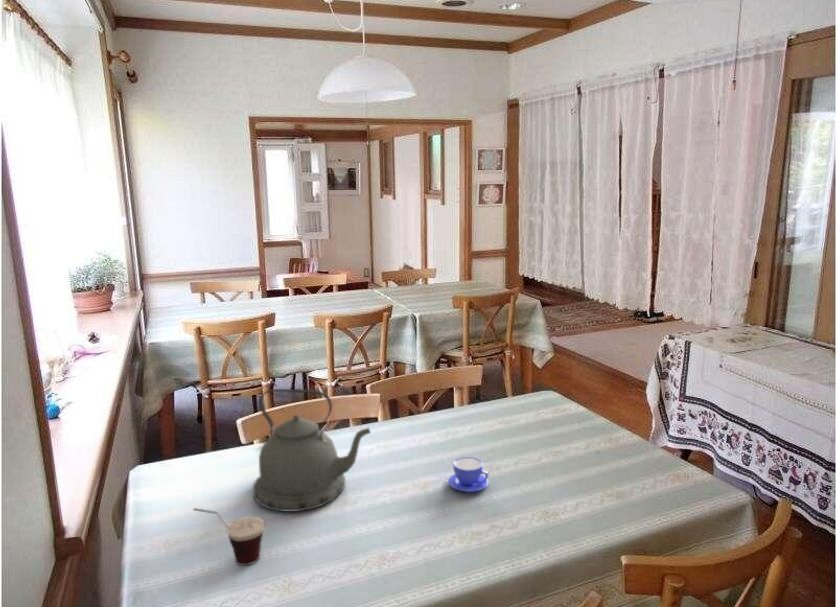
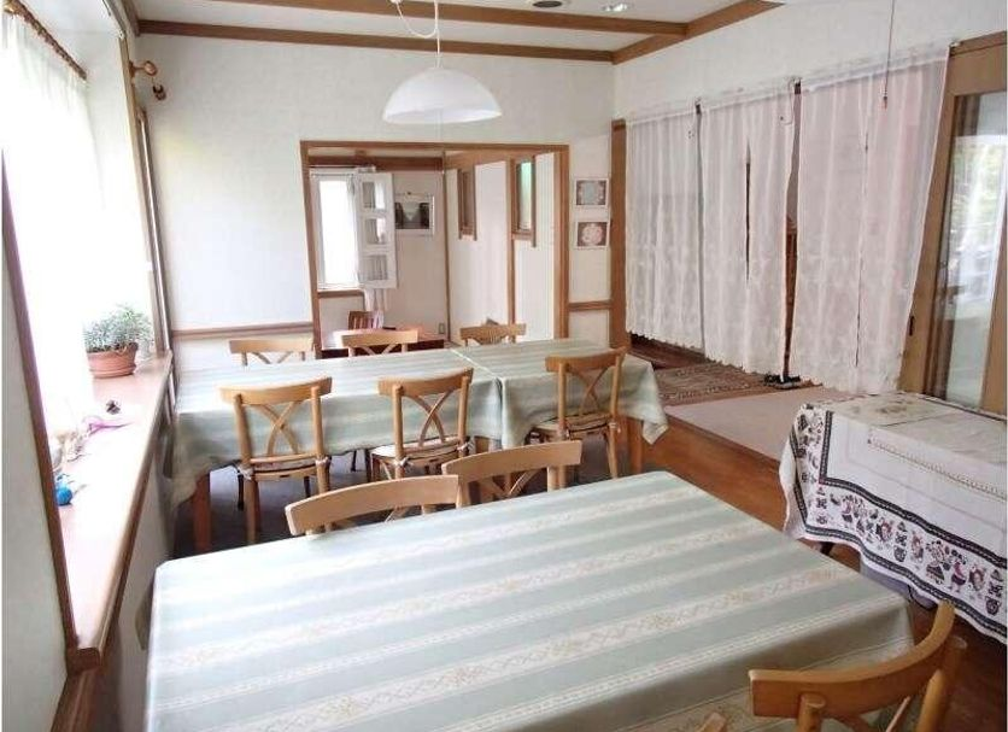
- teacup (468, 474)
- kettle (304, 439)
- cup (230, 532)
